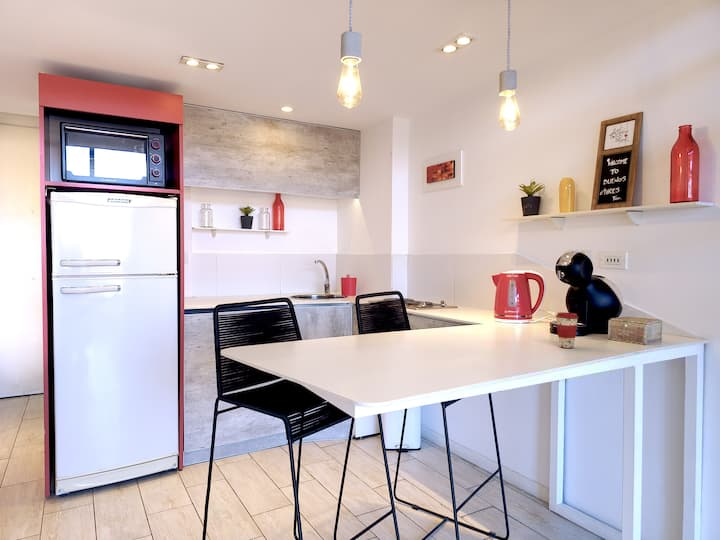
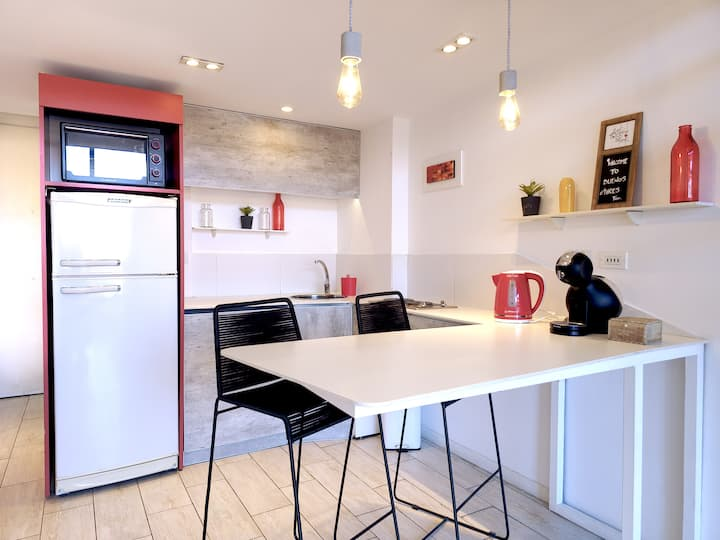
- coffee cup (566, 330)
